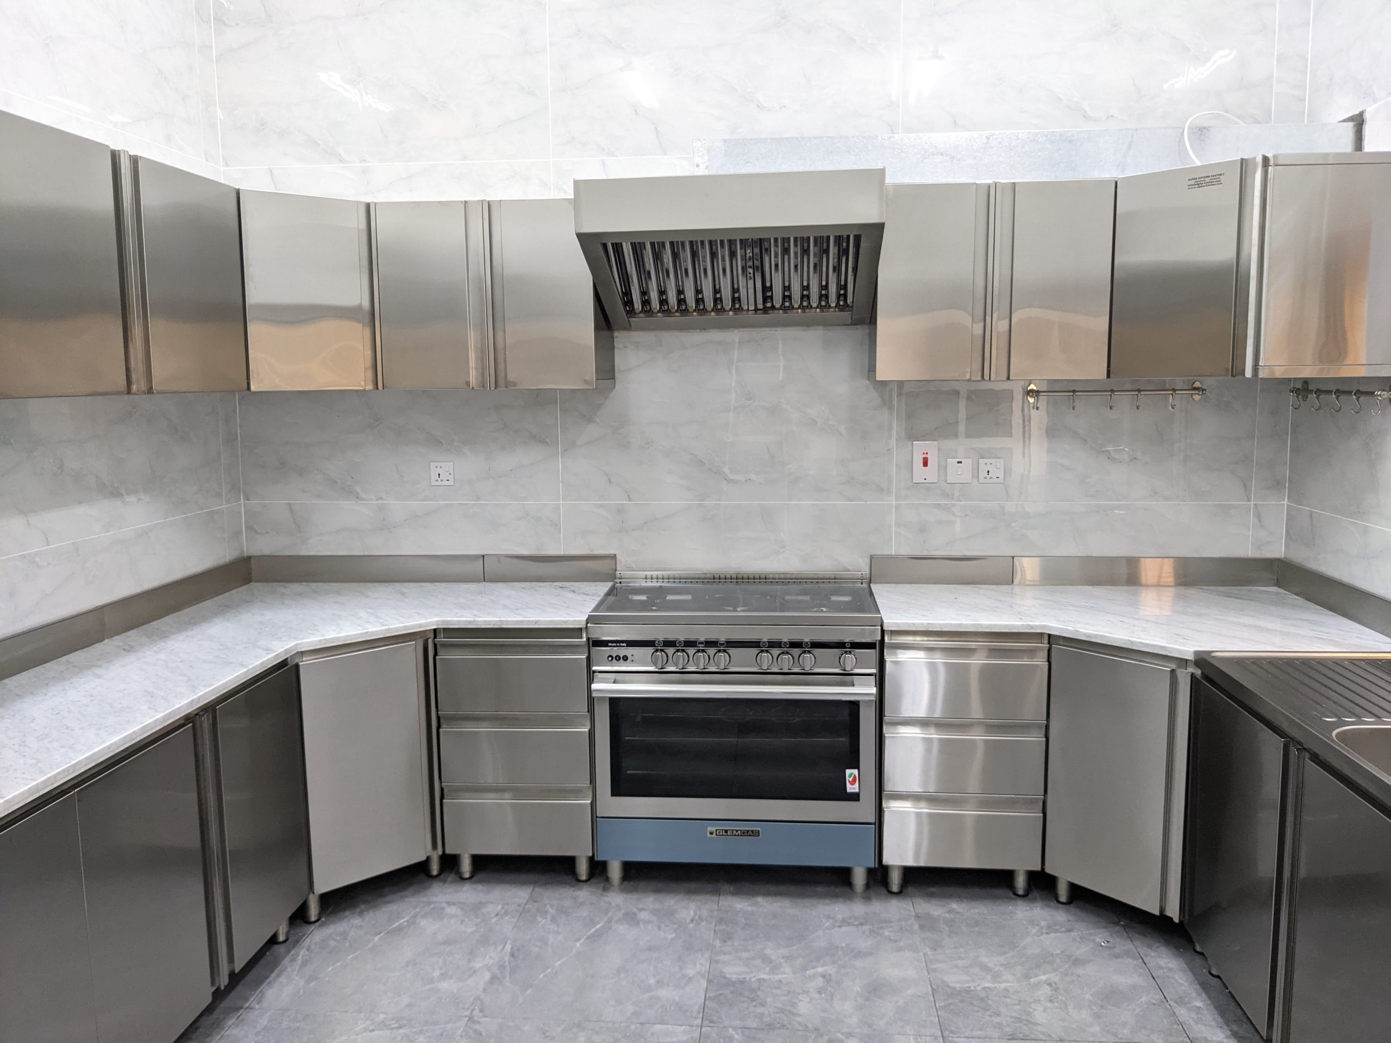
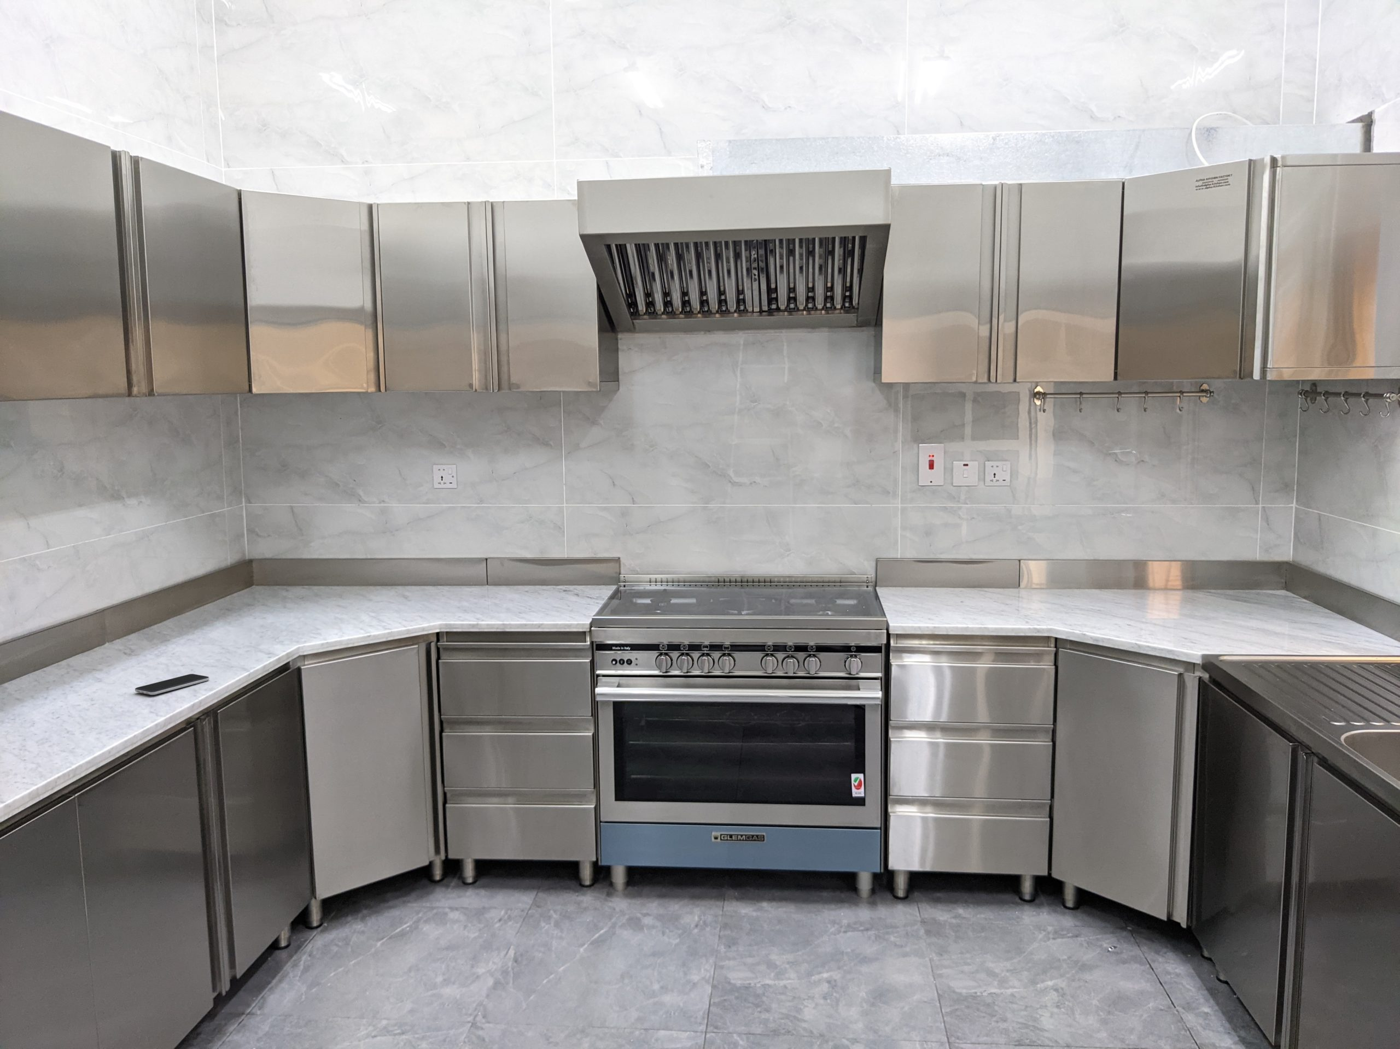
+ smartphone (173, 684)
